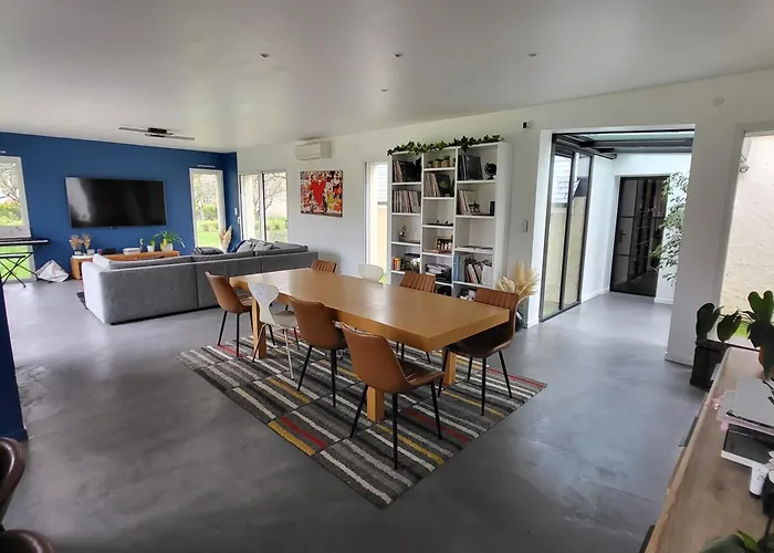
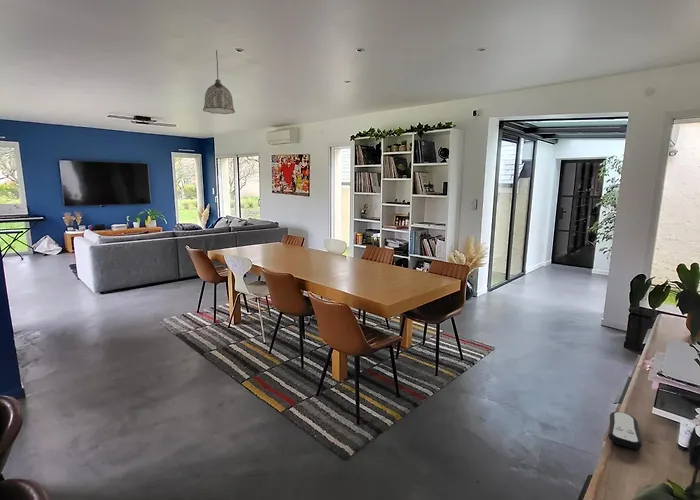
+ remote control (624, 428)
+ pendant lamp (217, 81)
